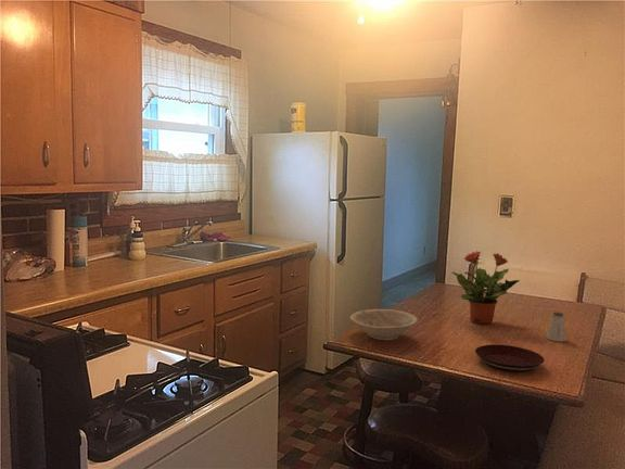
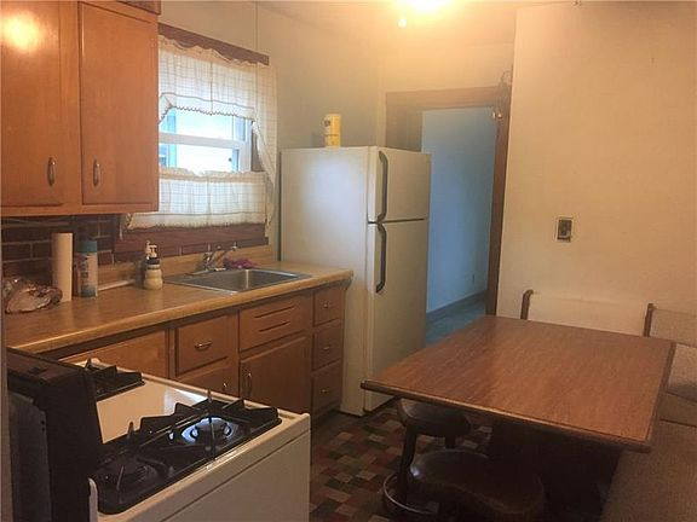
- potted plant (484, 287)
- saltshaker (557, 326)
- bowl (382, 326)
- plate (508, 358)
